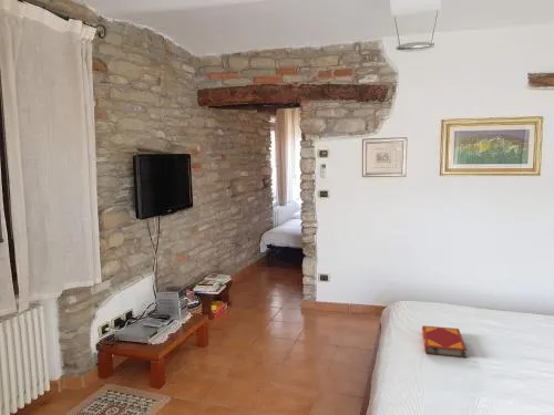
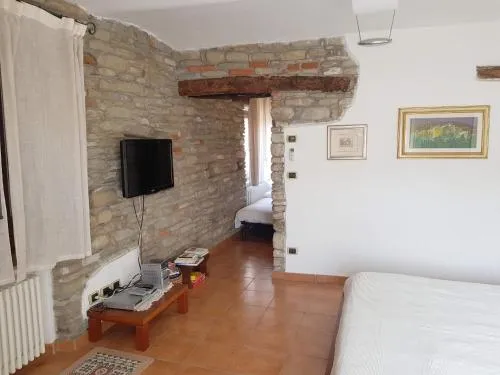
- hardback book (442, 340)
